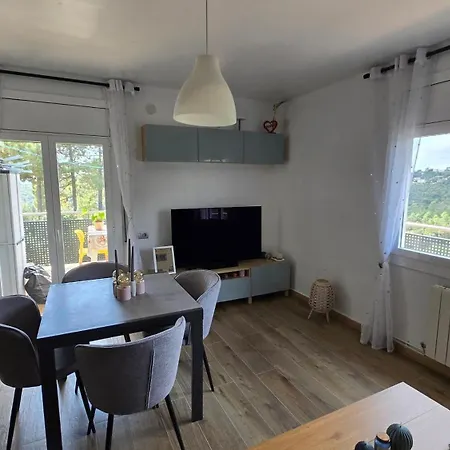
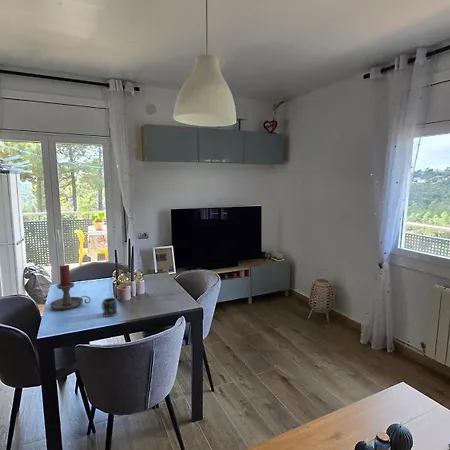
+ candle holder (70, 285)
+ mug (108, 306)
